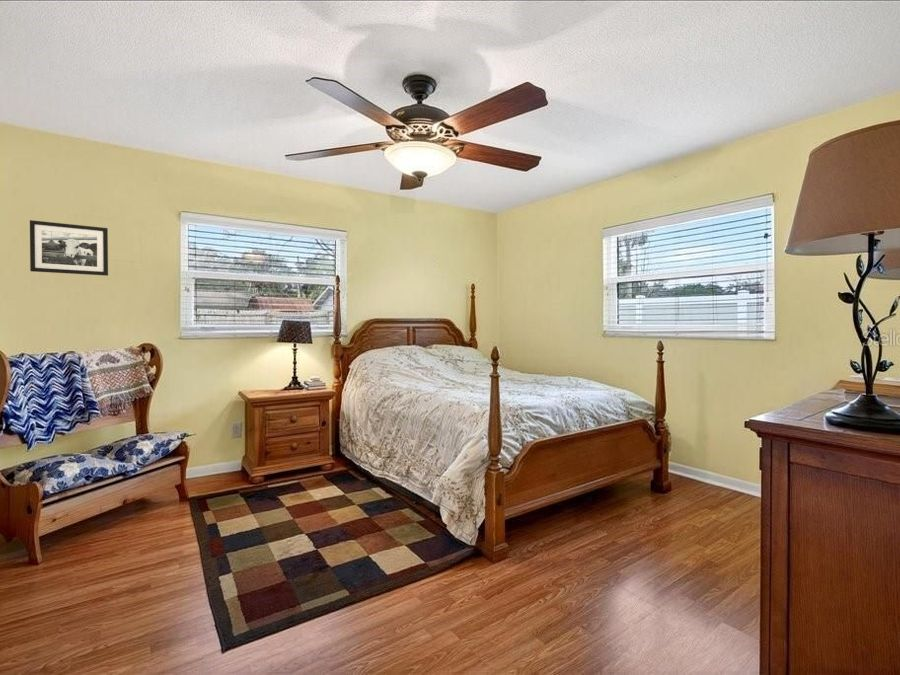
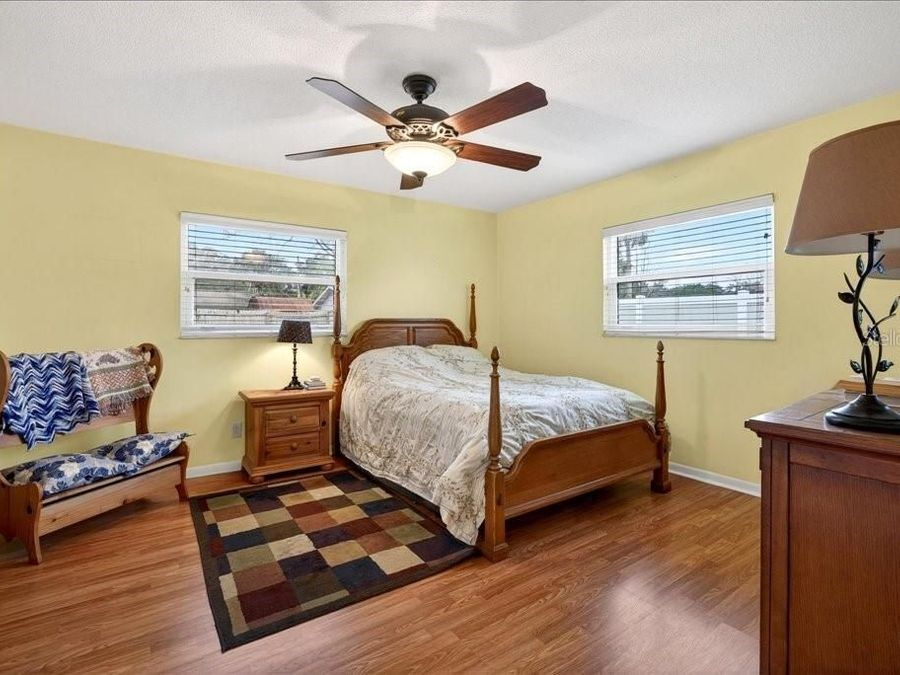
- picture frame (70, 249)
